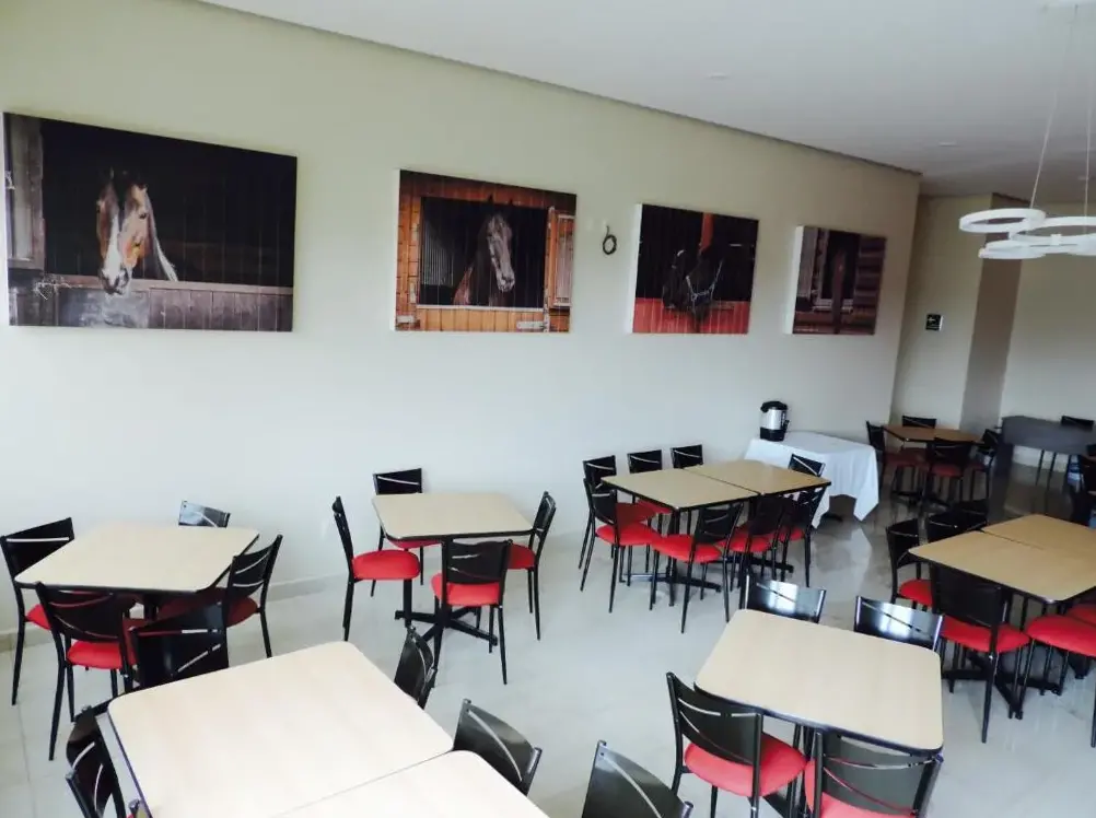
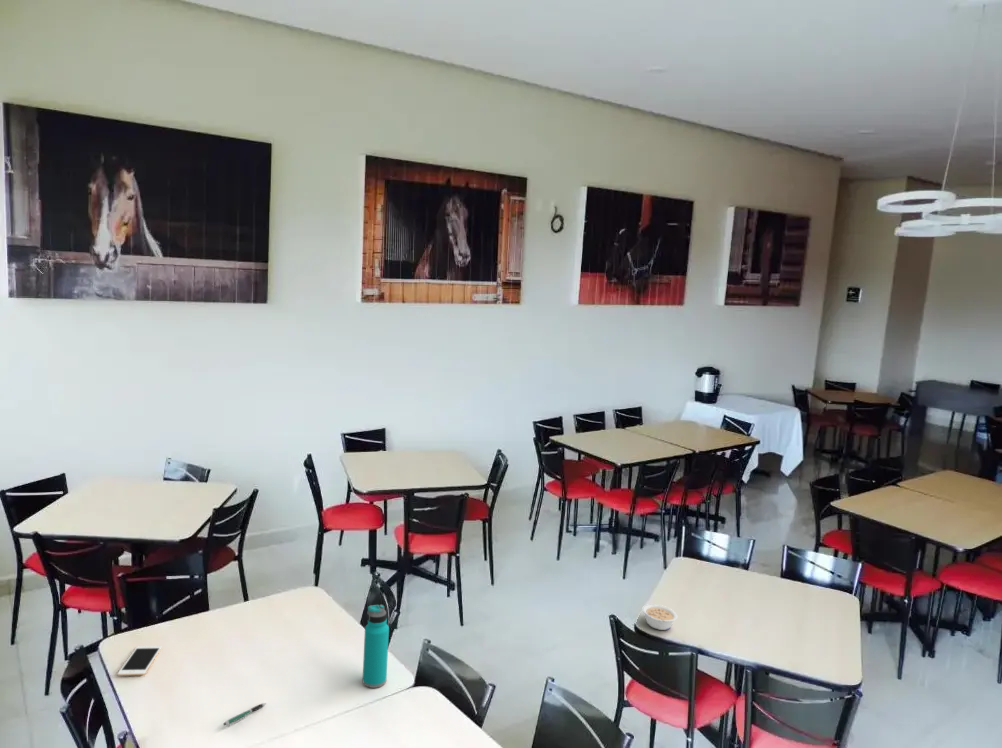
+ water bottle (376, 643)
+ cell phone (140, 660)
+ legume (660, 617)
+ pen (245, 713)
